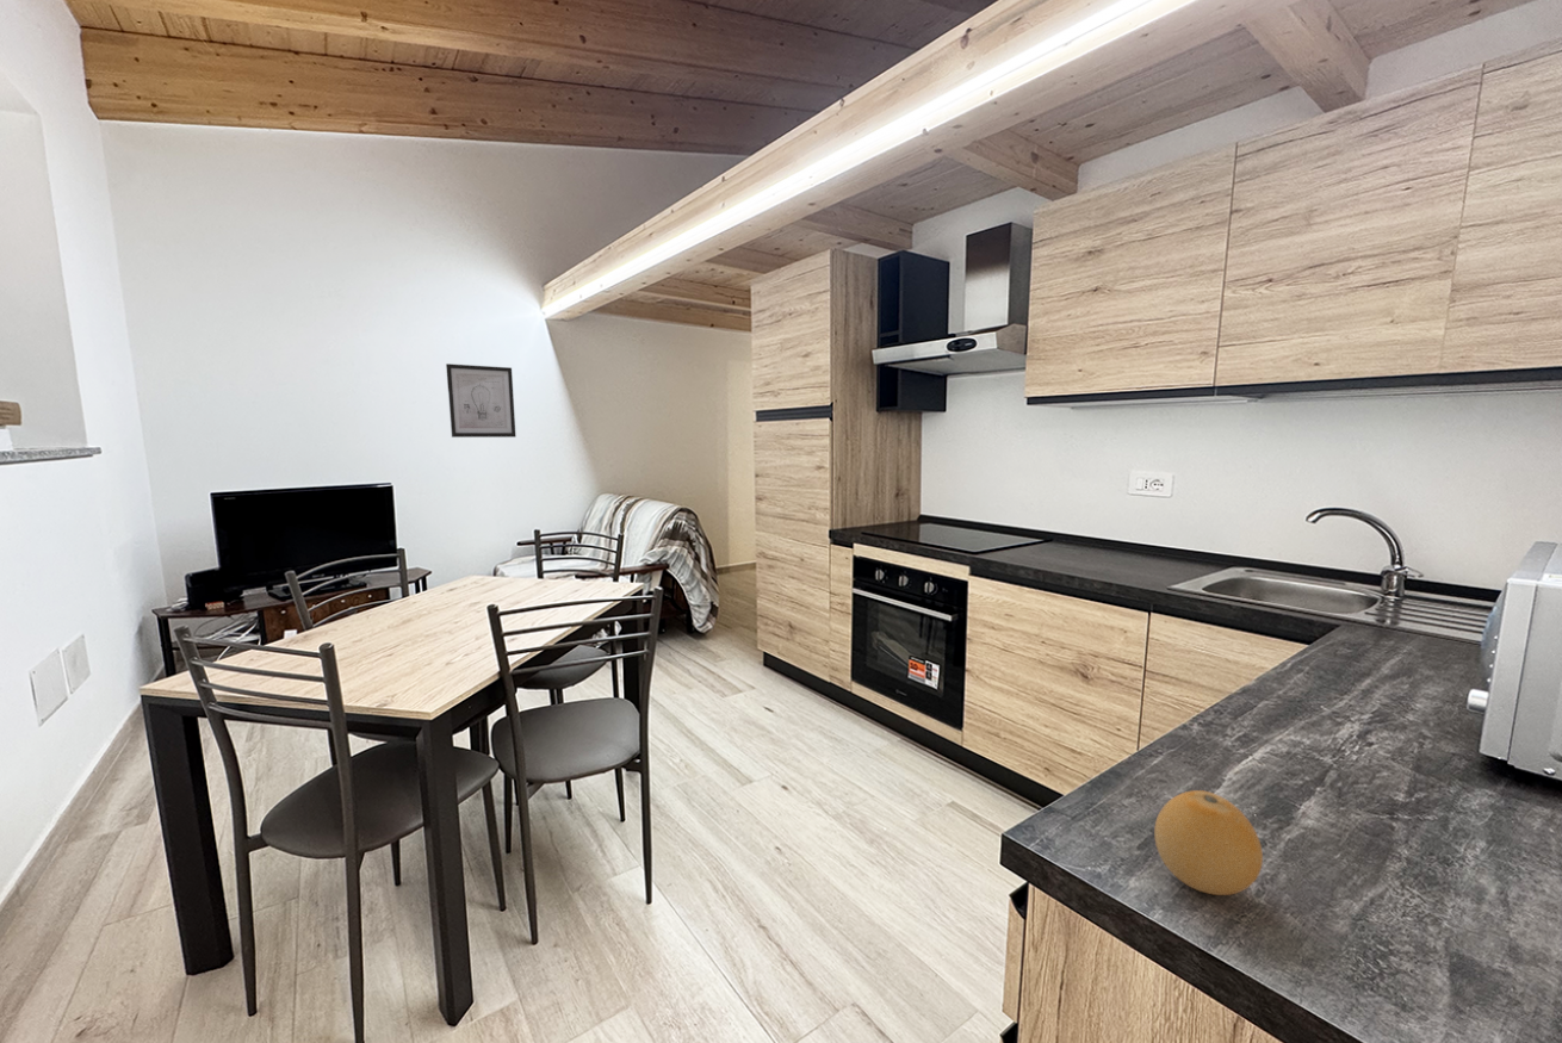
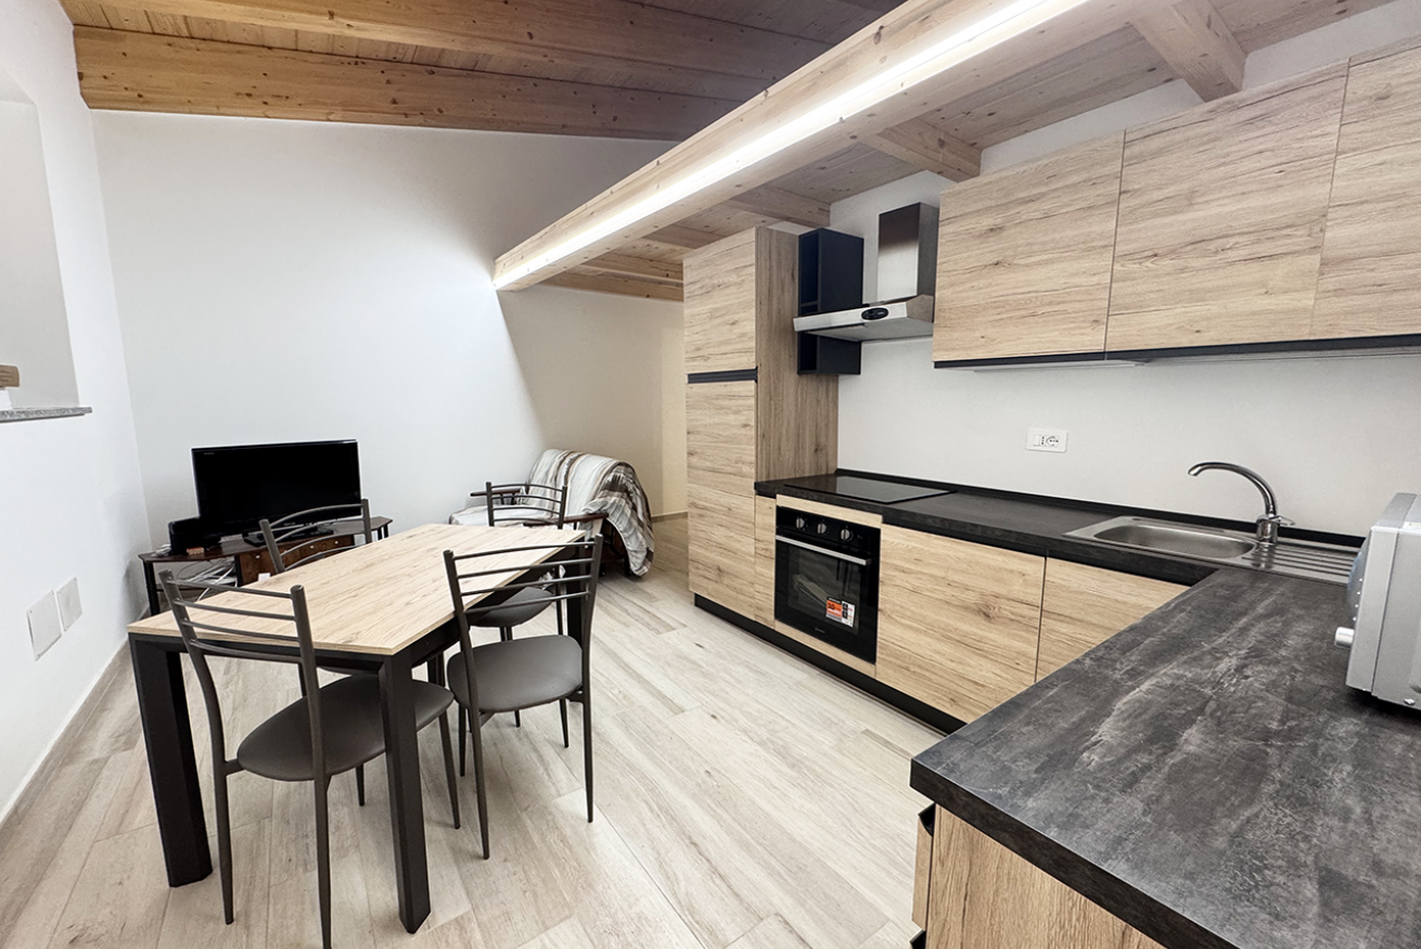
- wall art (482, 402)
- fruit (1205, 840)
